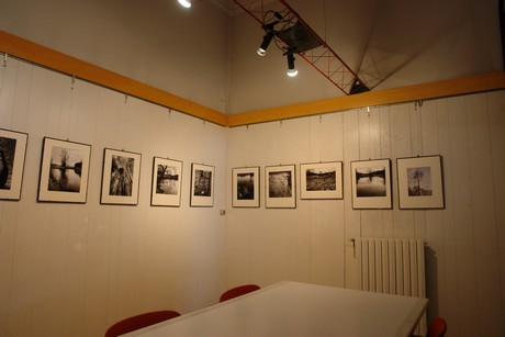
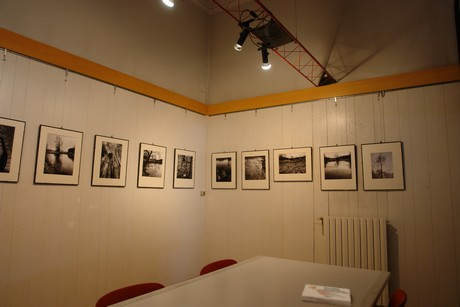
+ book (326, 294)
